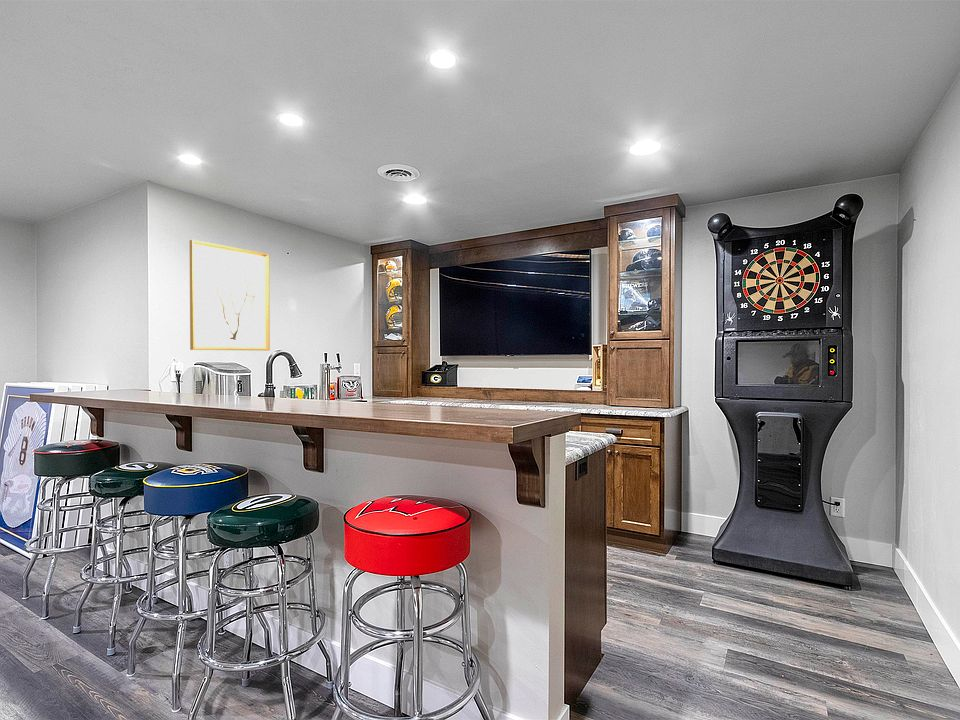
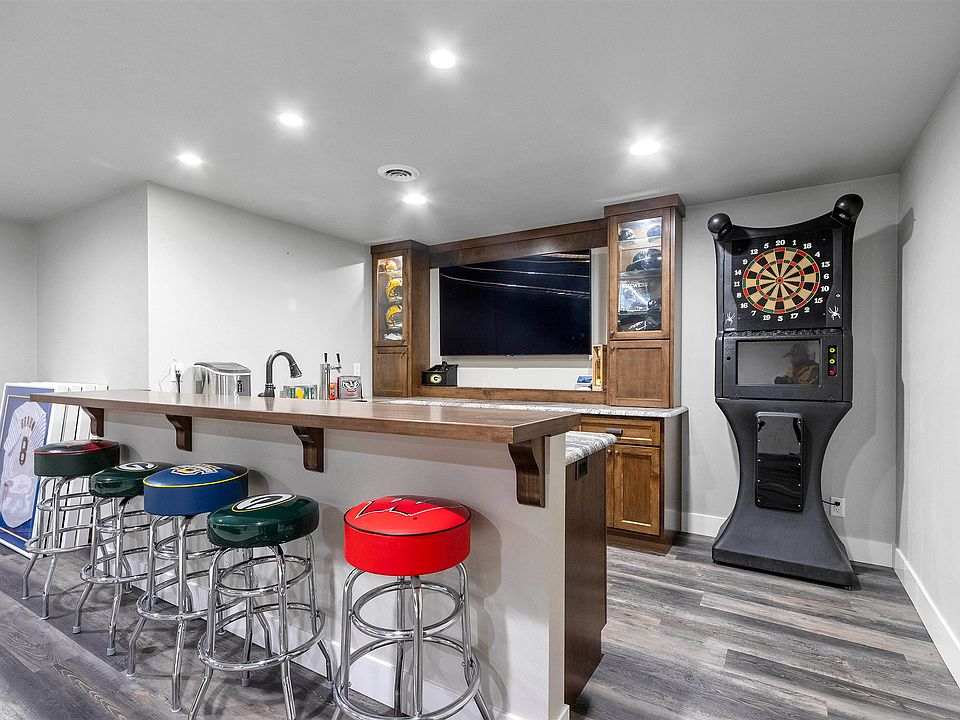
- wall art (232, 298)
